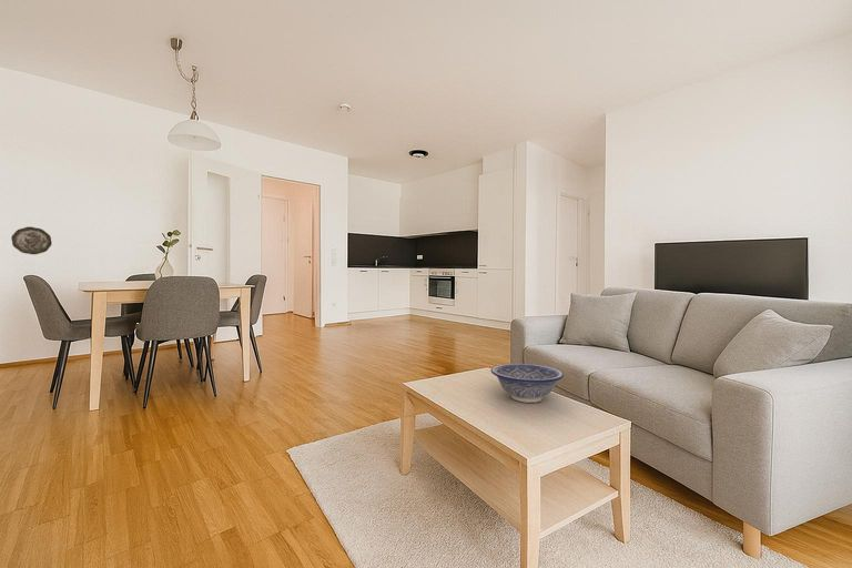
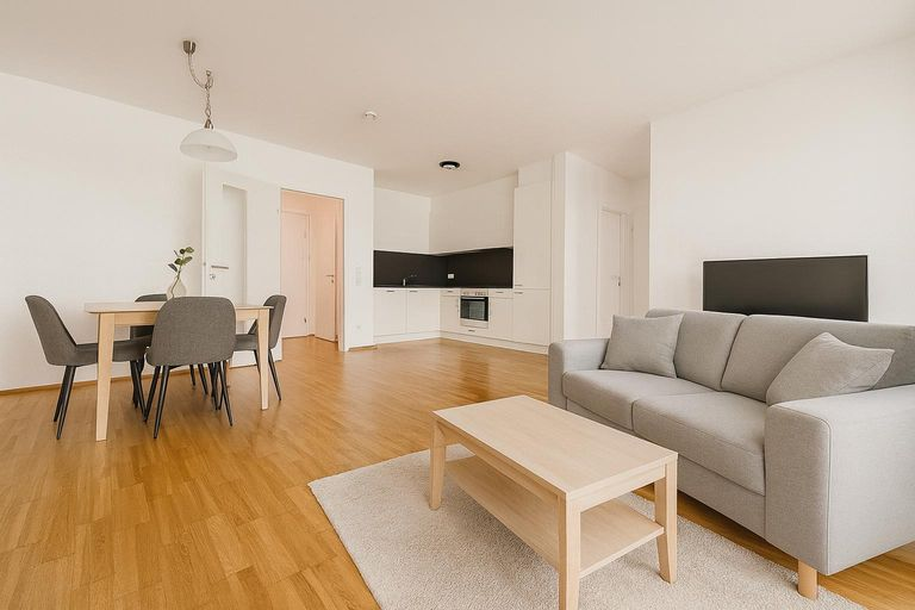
- decorative bowl (526, 384)
- decorative plate (32, 241)
